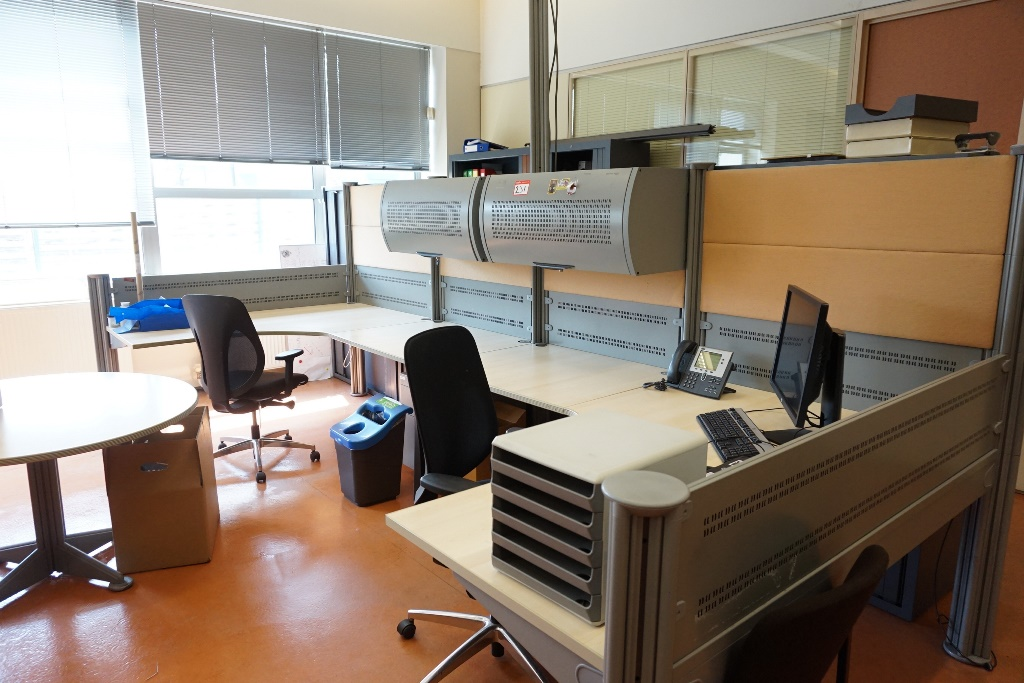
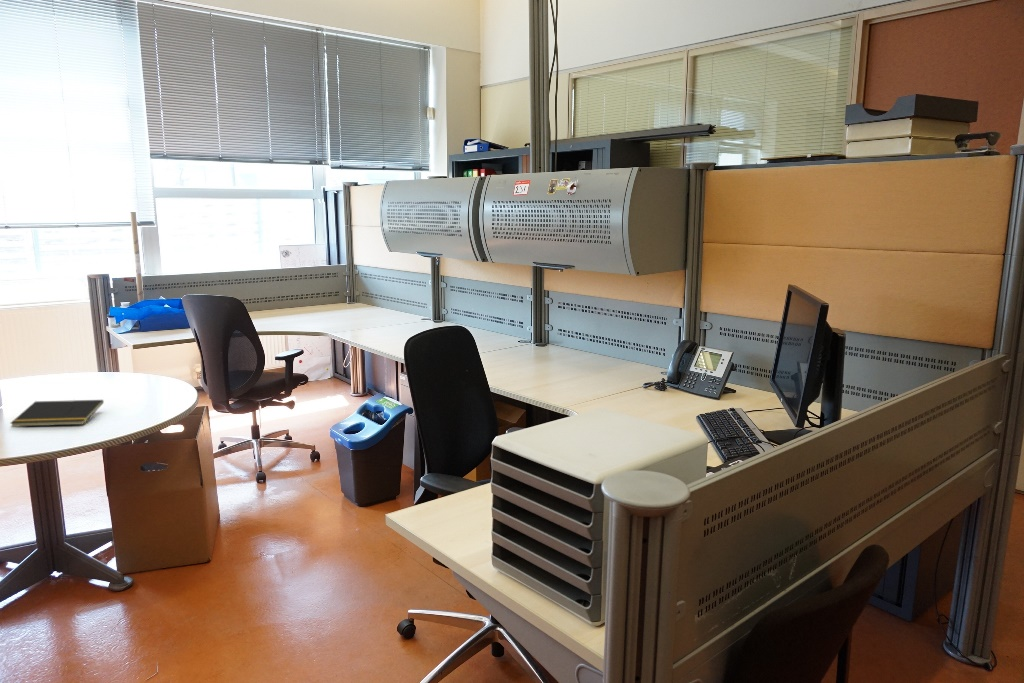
+ notepad (58, 412)
